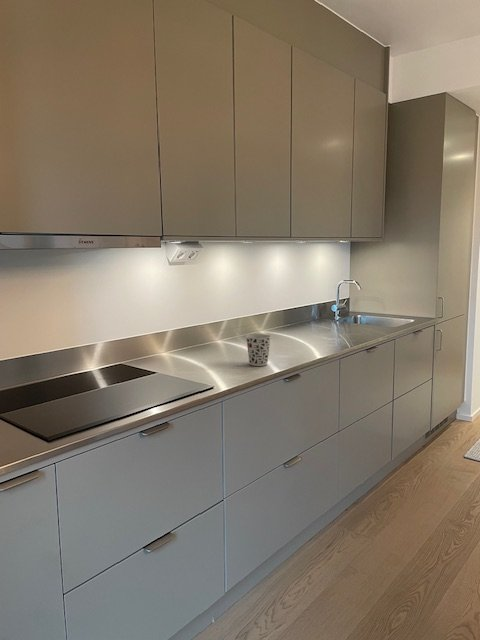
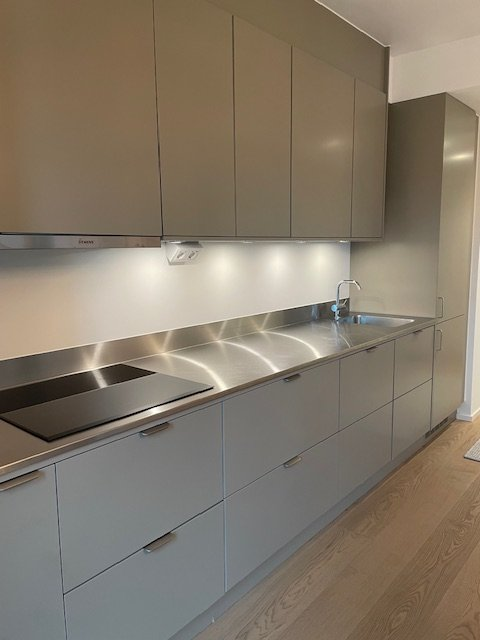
- cup (258, 350)
